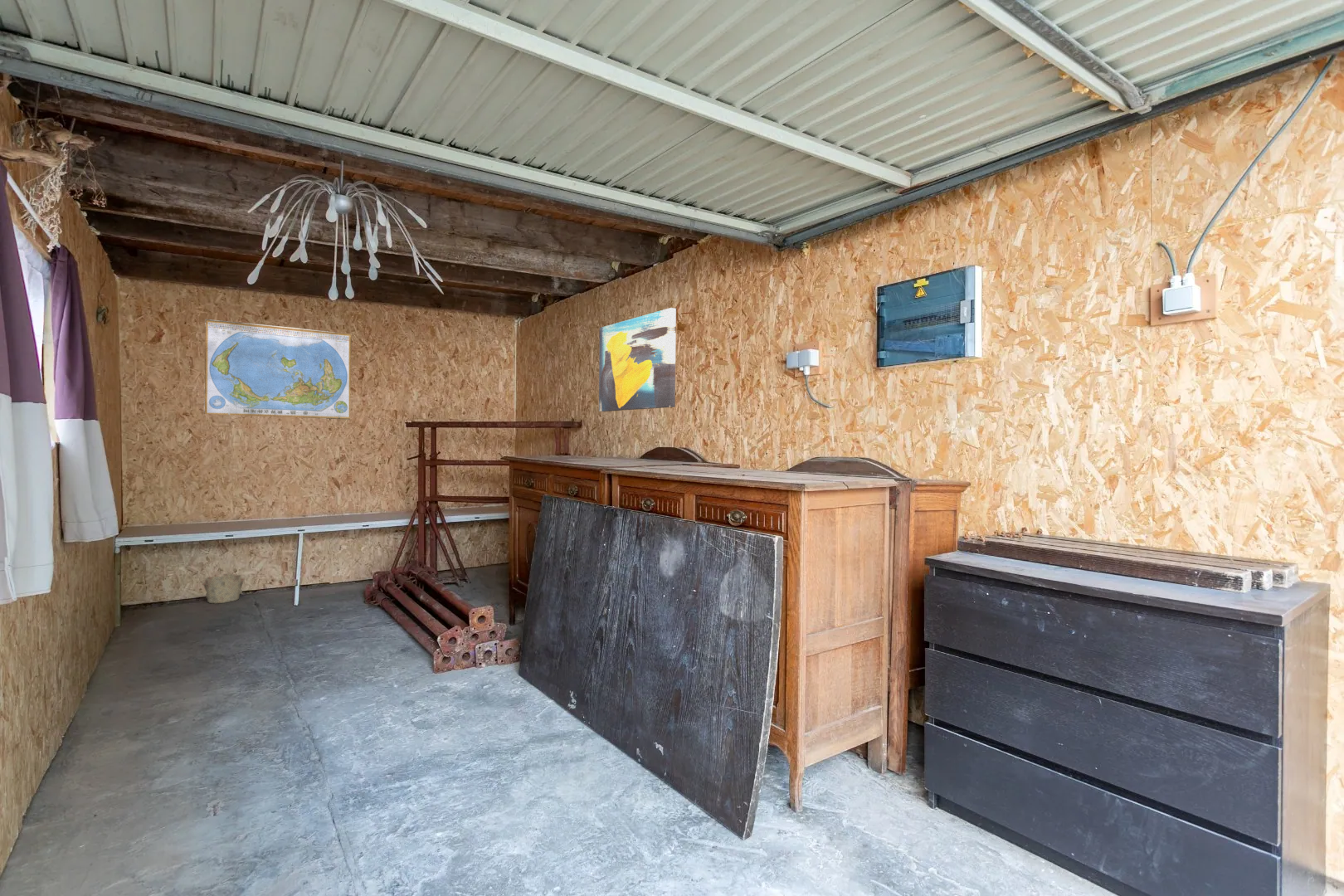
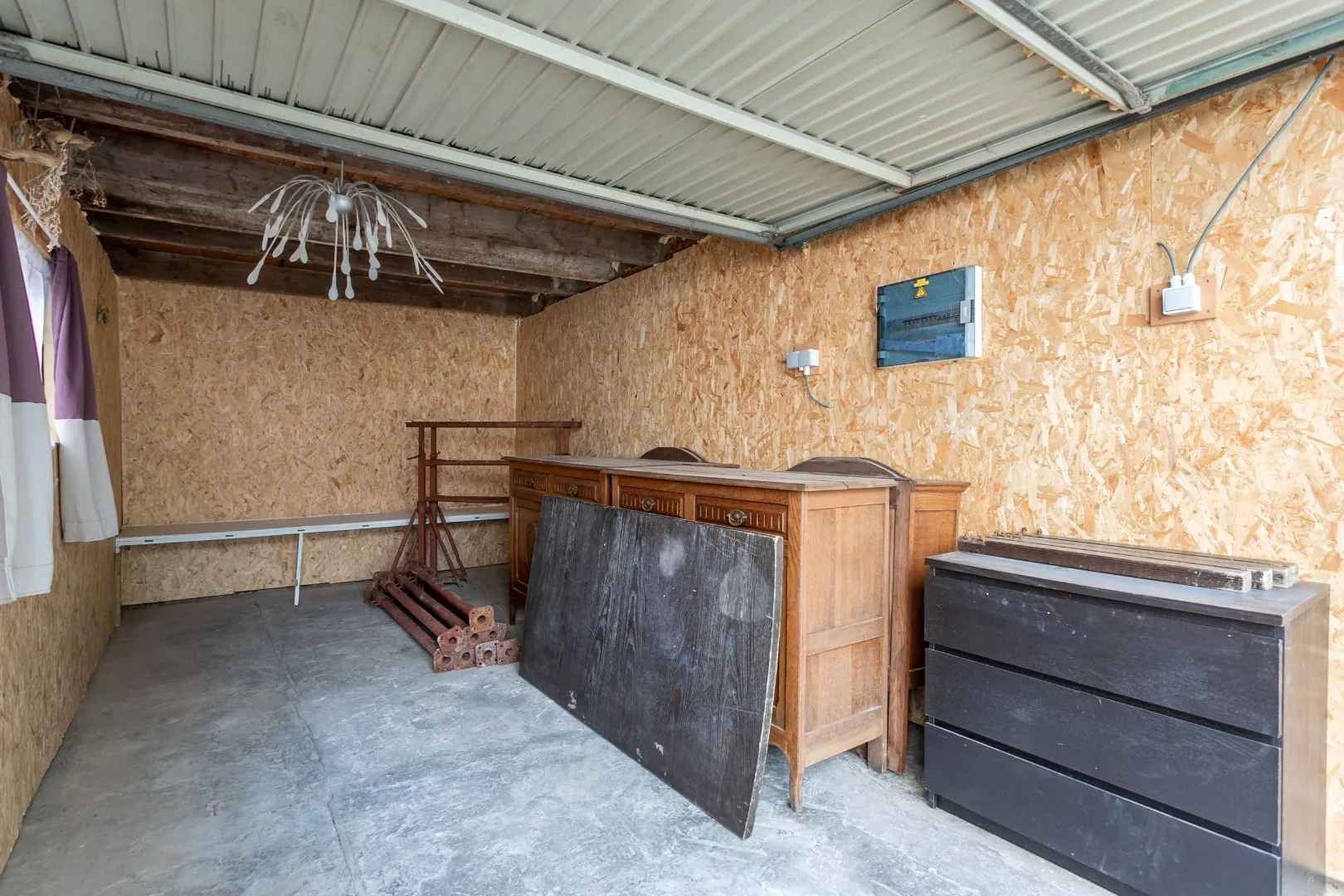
- wall art (634, 363)
- bucket (223, 587)
- world map (282, 372)
